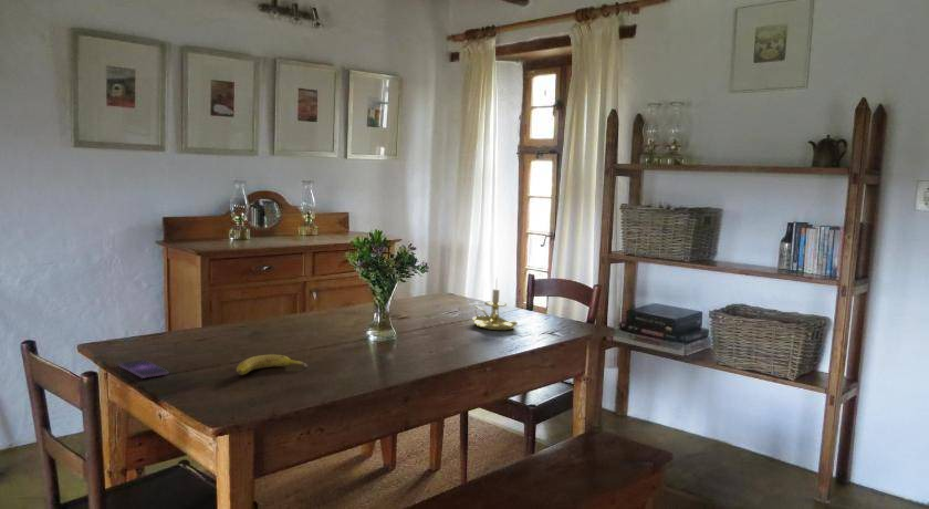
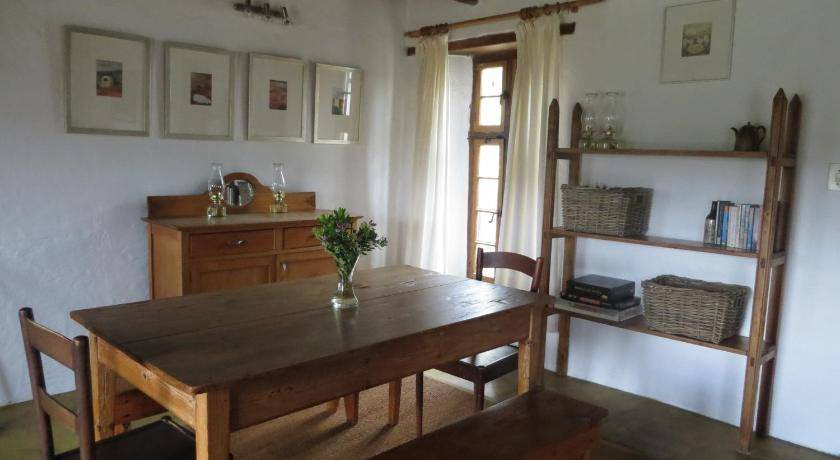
- candle holder (492, 300)
- fruit (268, 363)
- smartphone (143, 368)
